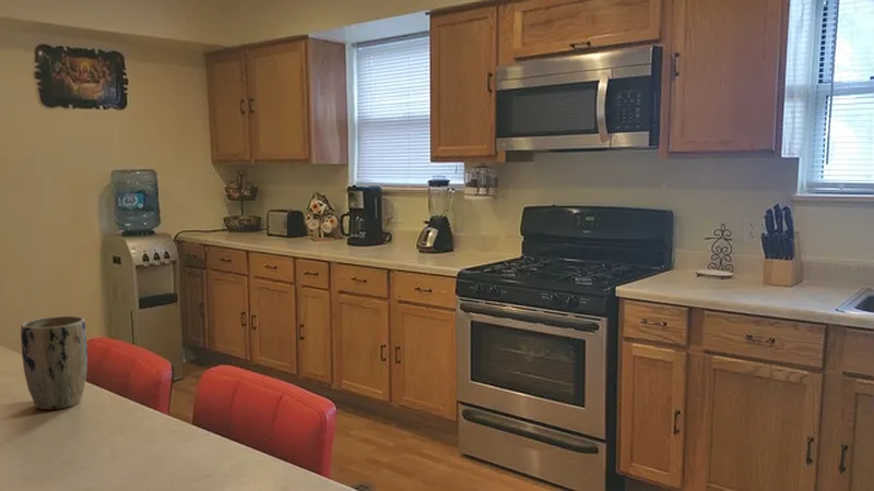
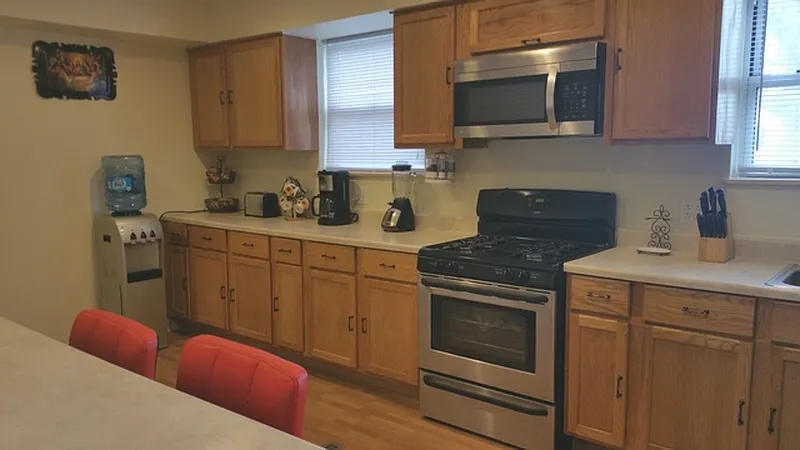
- plant pot (56, 362)
